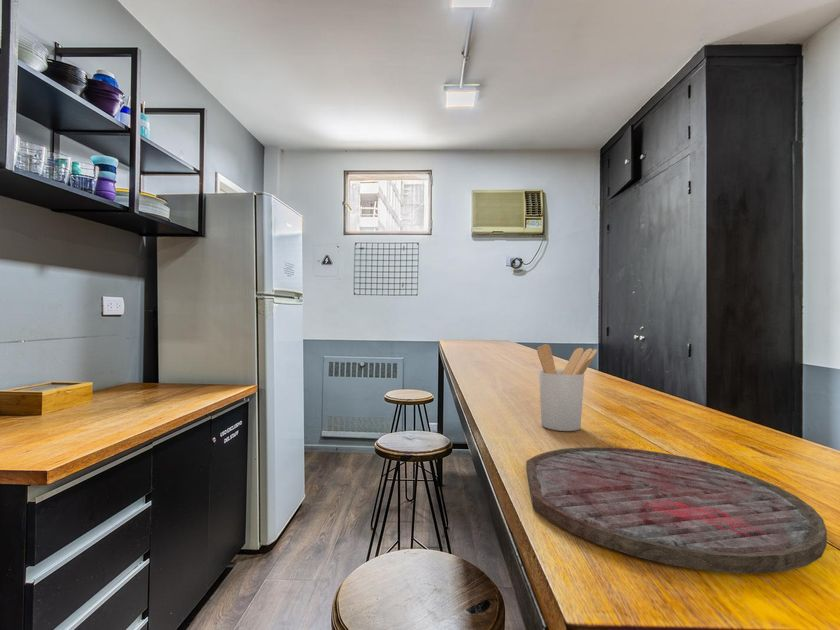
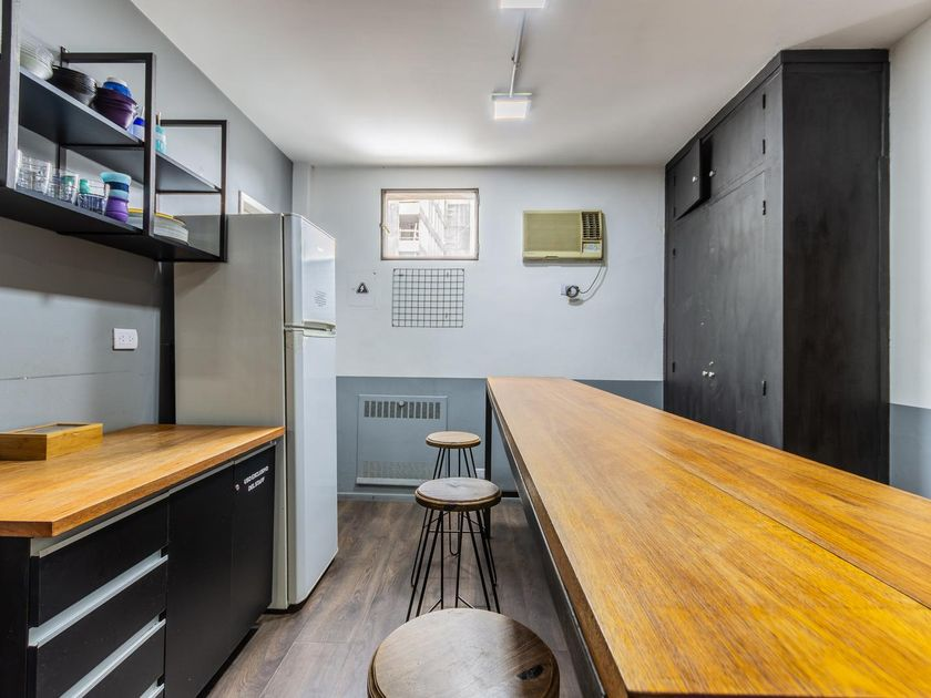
- cutting board (650, 491)
- utensil holder (568, 385)
